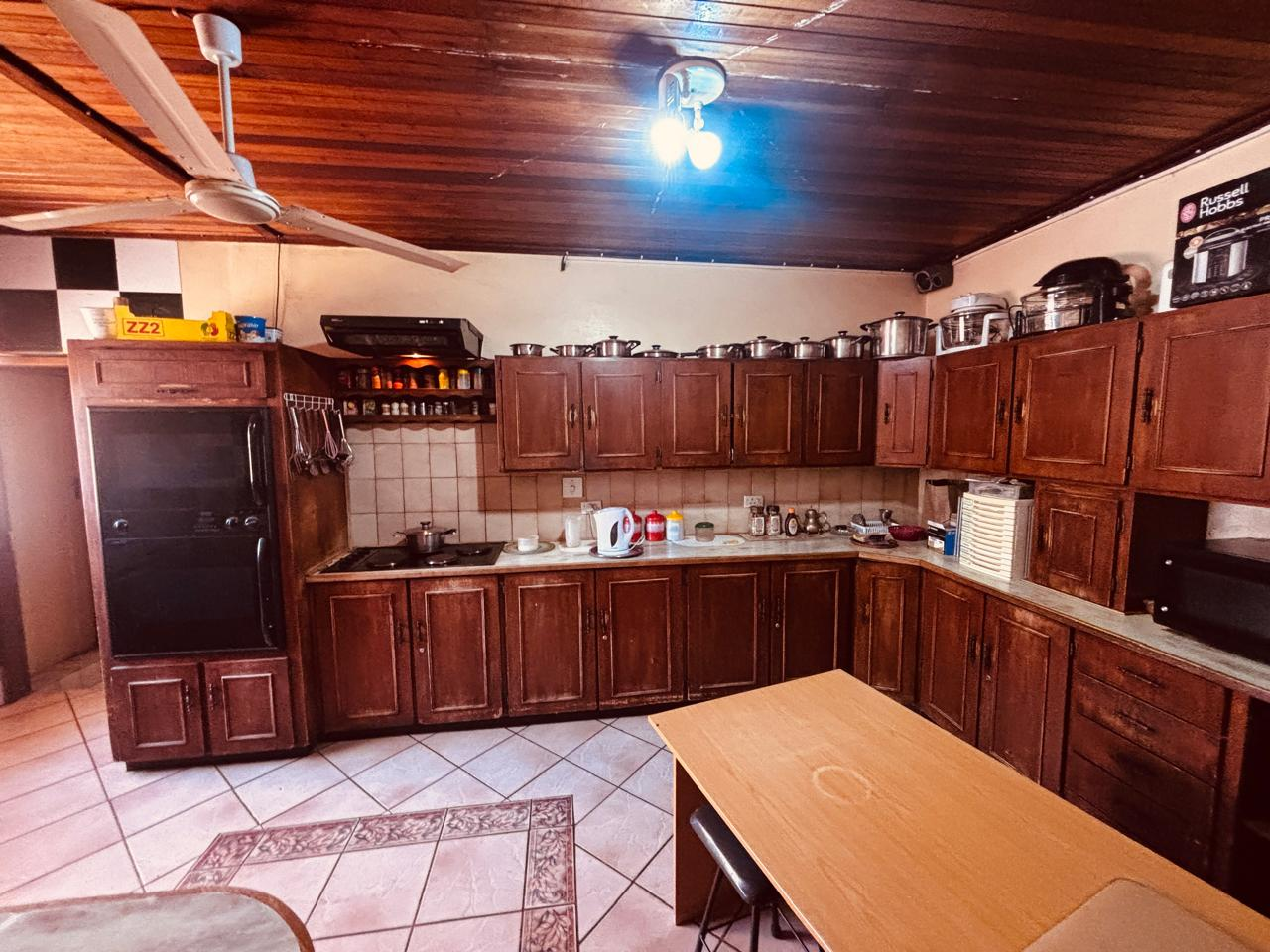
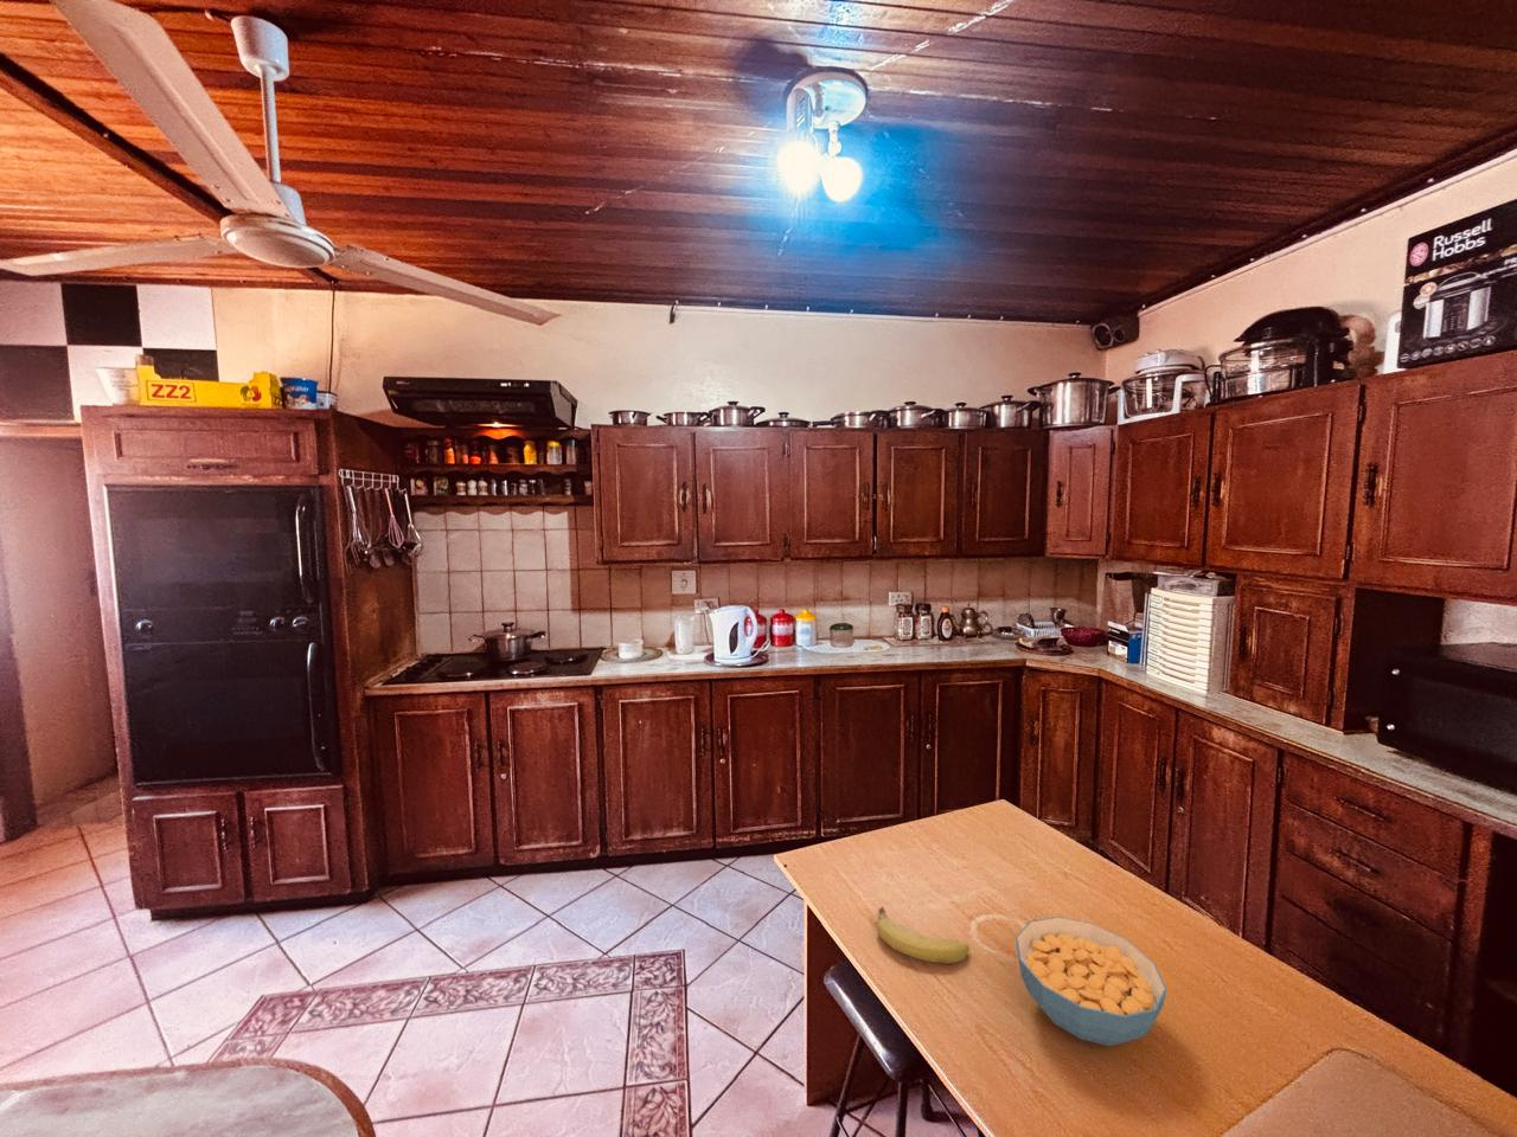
+ cereal bowl (1085, 990)
+ fruit (914, 934)
